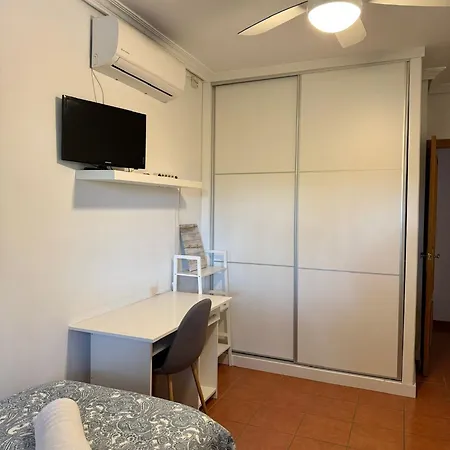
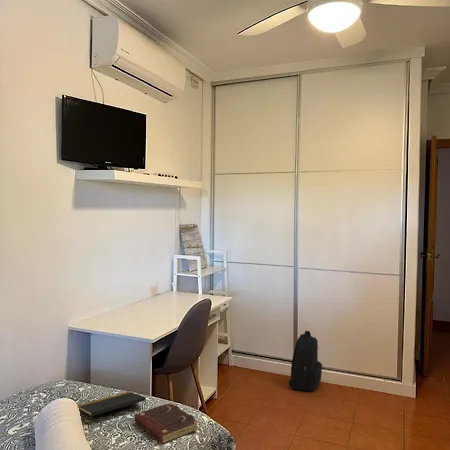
+ book (166, 421)
+ notepad (111, 403)
+ backpack (306, 358)
